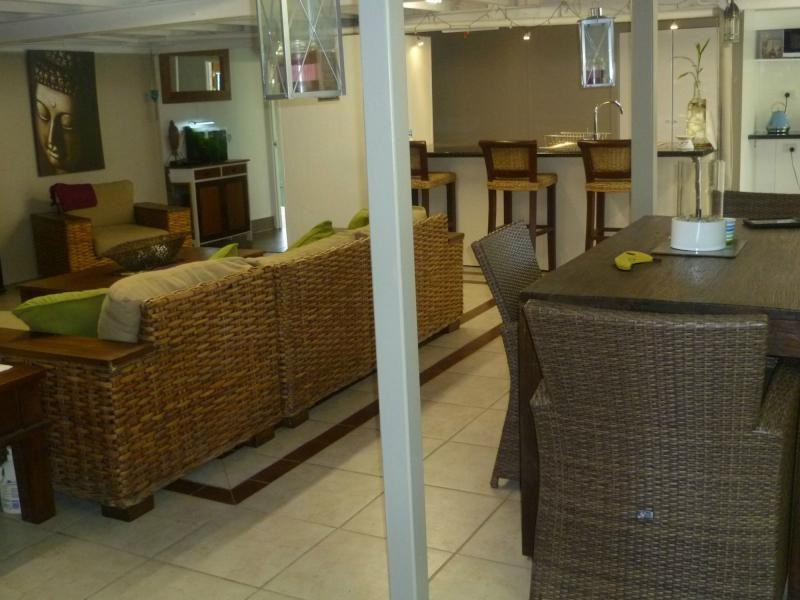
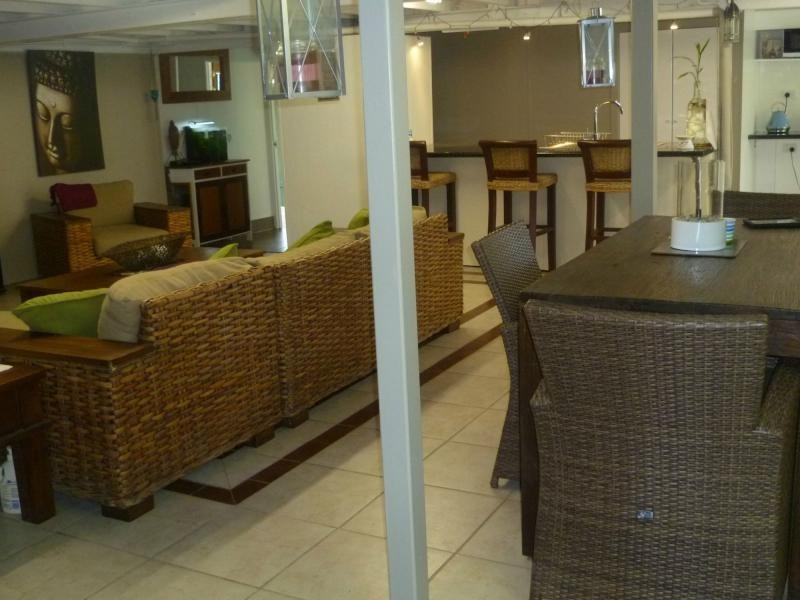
- banana (638, 259)
